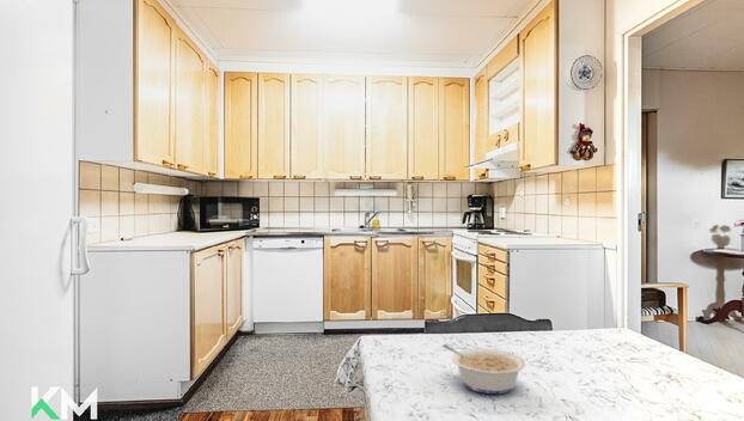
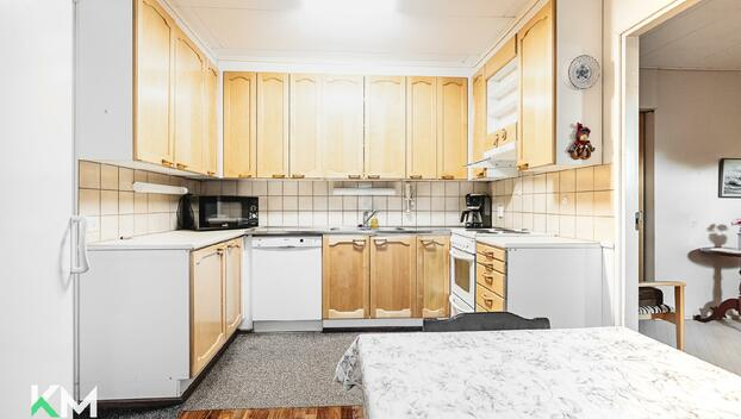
- legume (484, 368)
